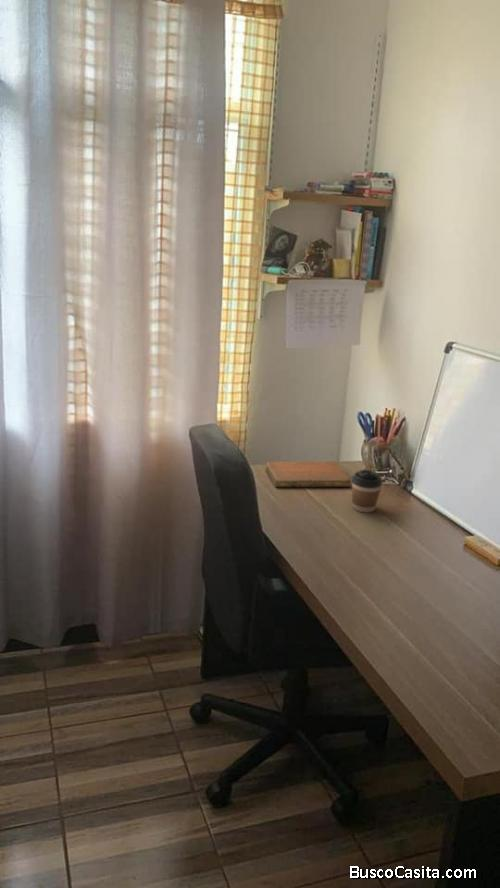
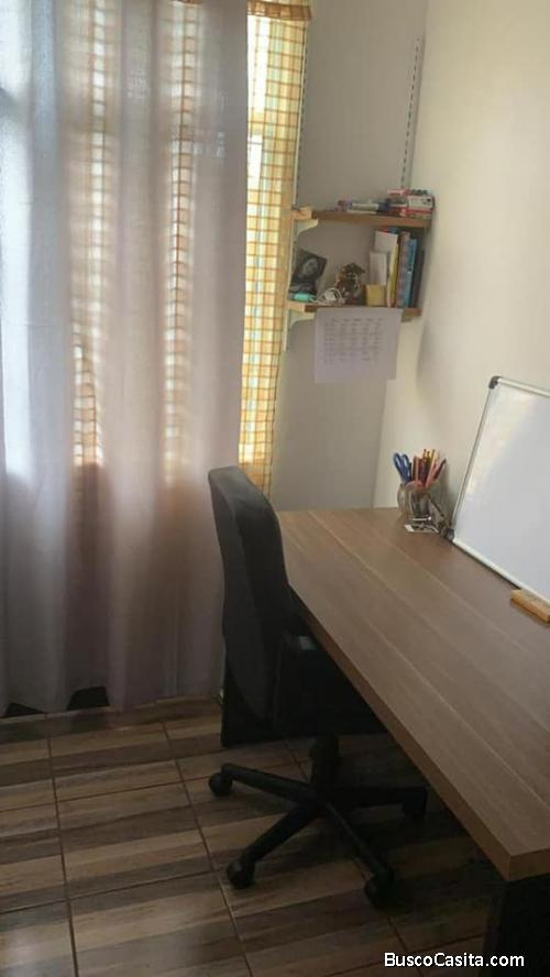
- coffee cup (365, 489)
- notebook (306, 474)
